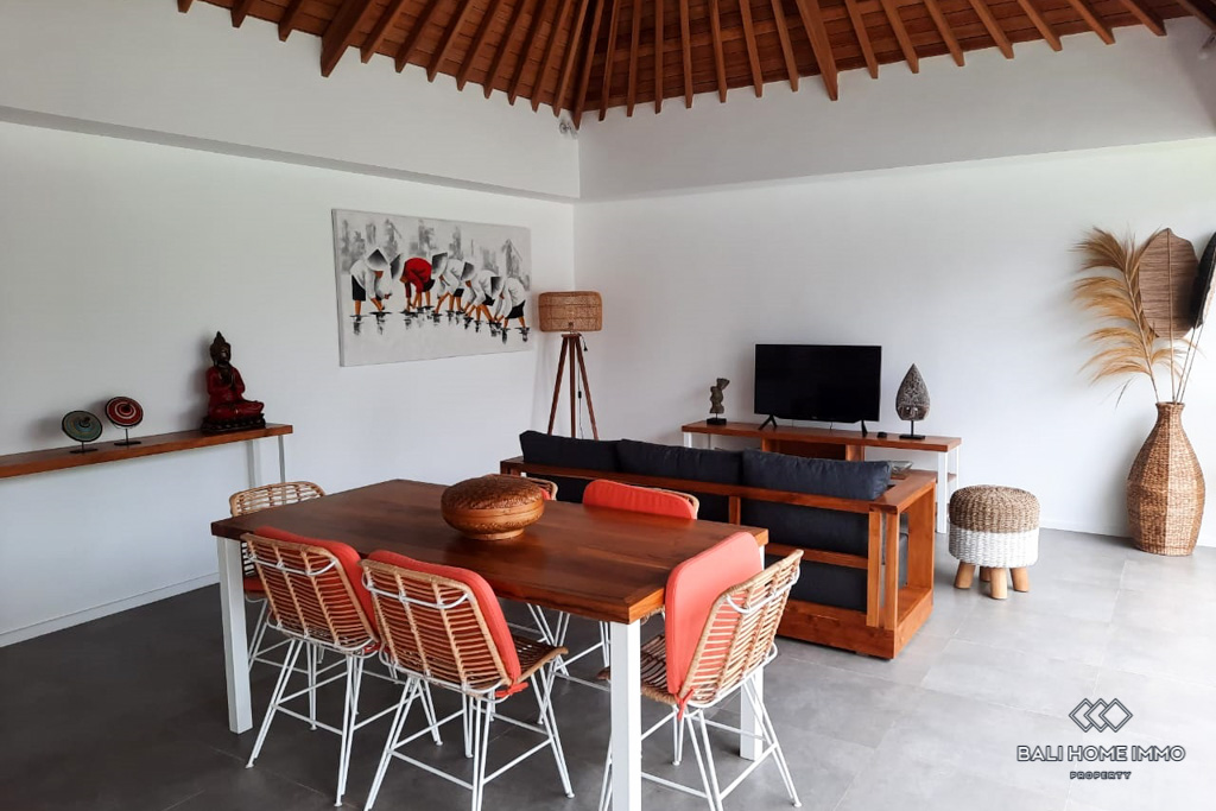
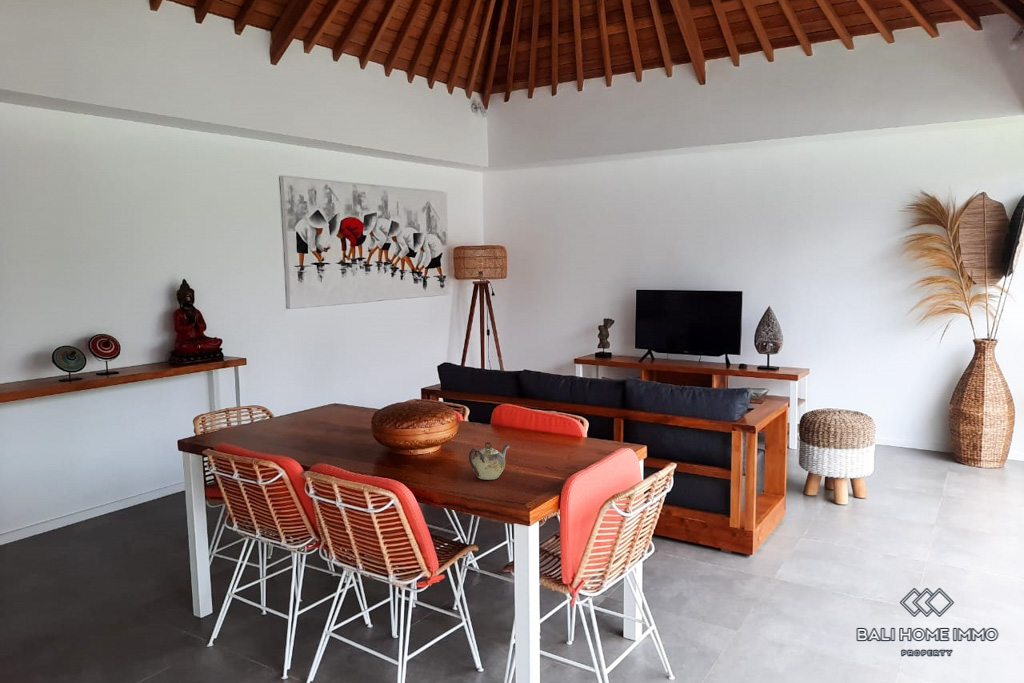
+ teapot (490, 459)
